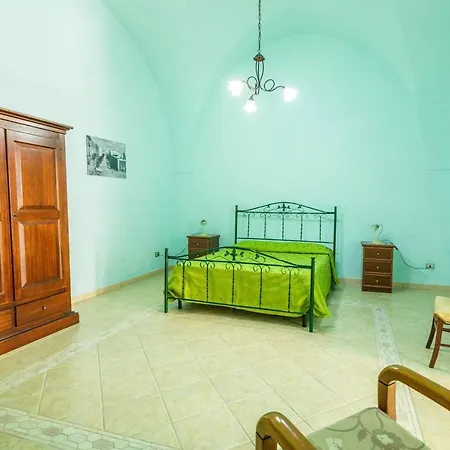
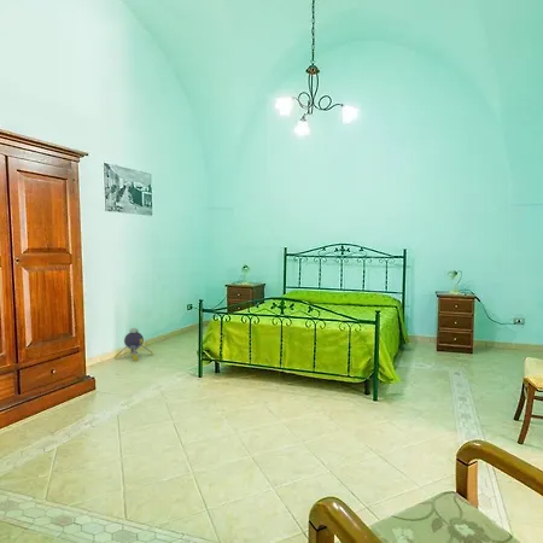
+ plush toy (134, 341)
